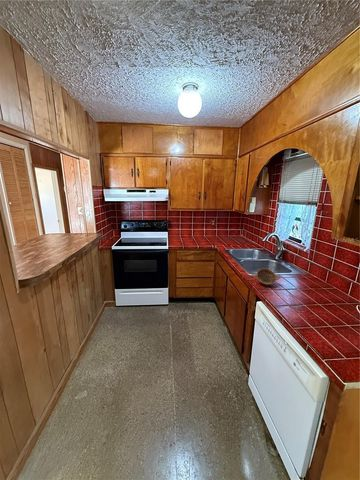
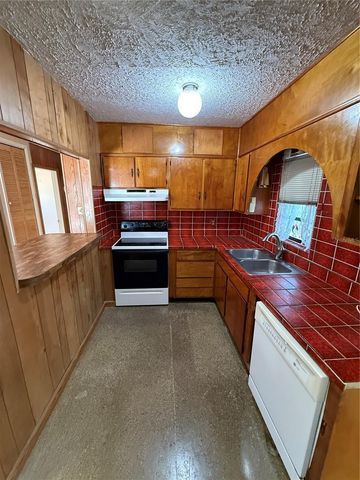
- bowl (266, 277)
